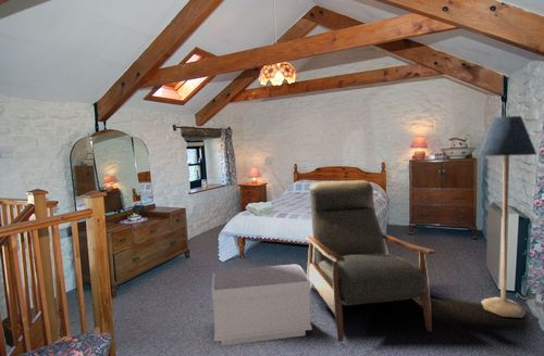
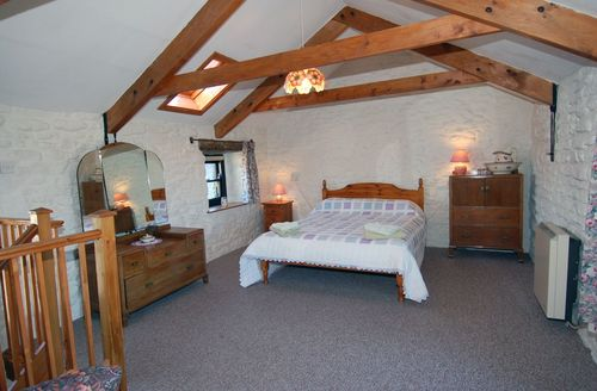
- bench (260, 301)
- floor lamp (505, 215)
- chair (359, 246)
